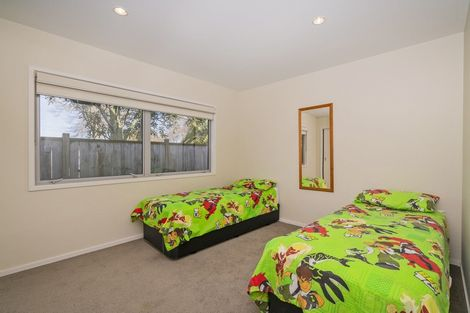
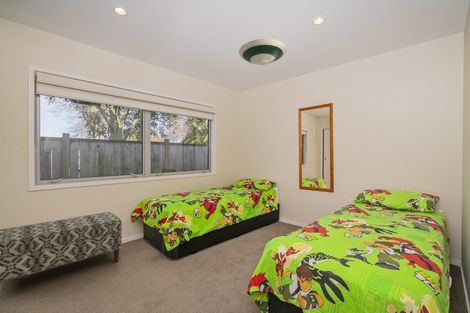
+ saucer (262, 57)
+ bench (62, 247)
